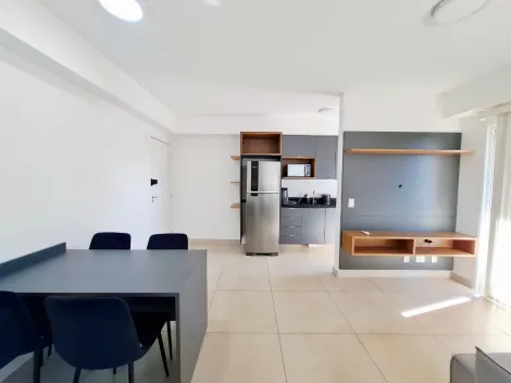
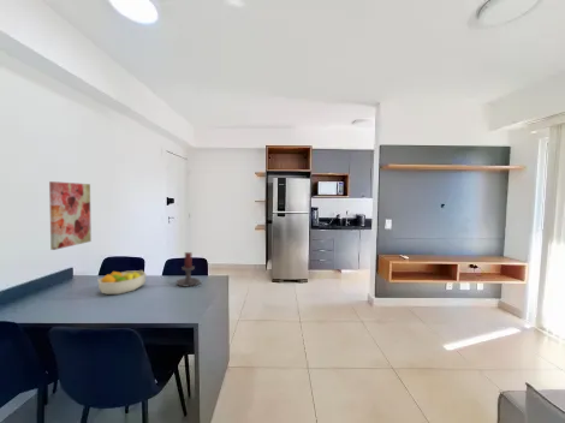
+ wall art (71, 214)
+ candle holder (190, 268)
+ fruit bowl (123, 280)
